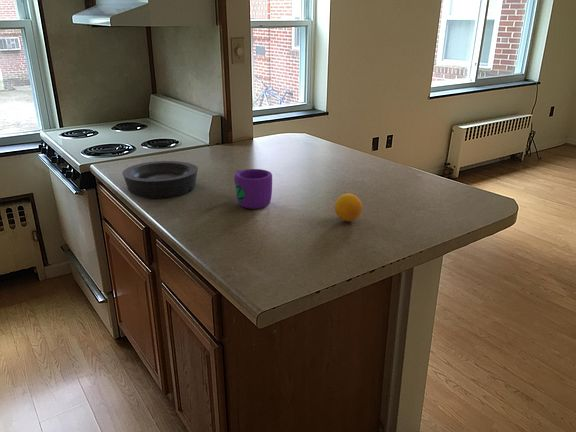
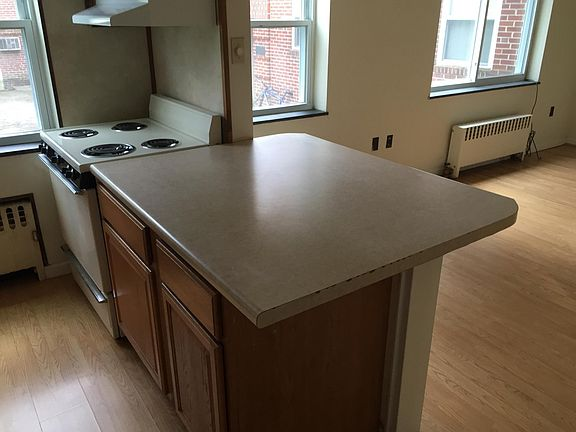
- bowl (161, 179)
- fruit (348, 207)
- mug (249, 186)
